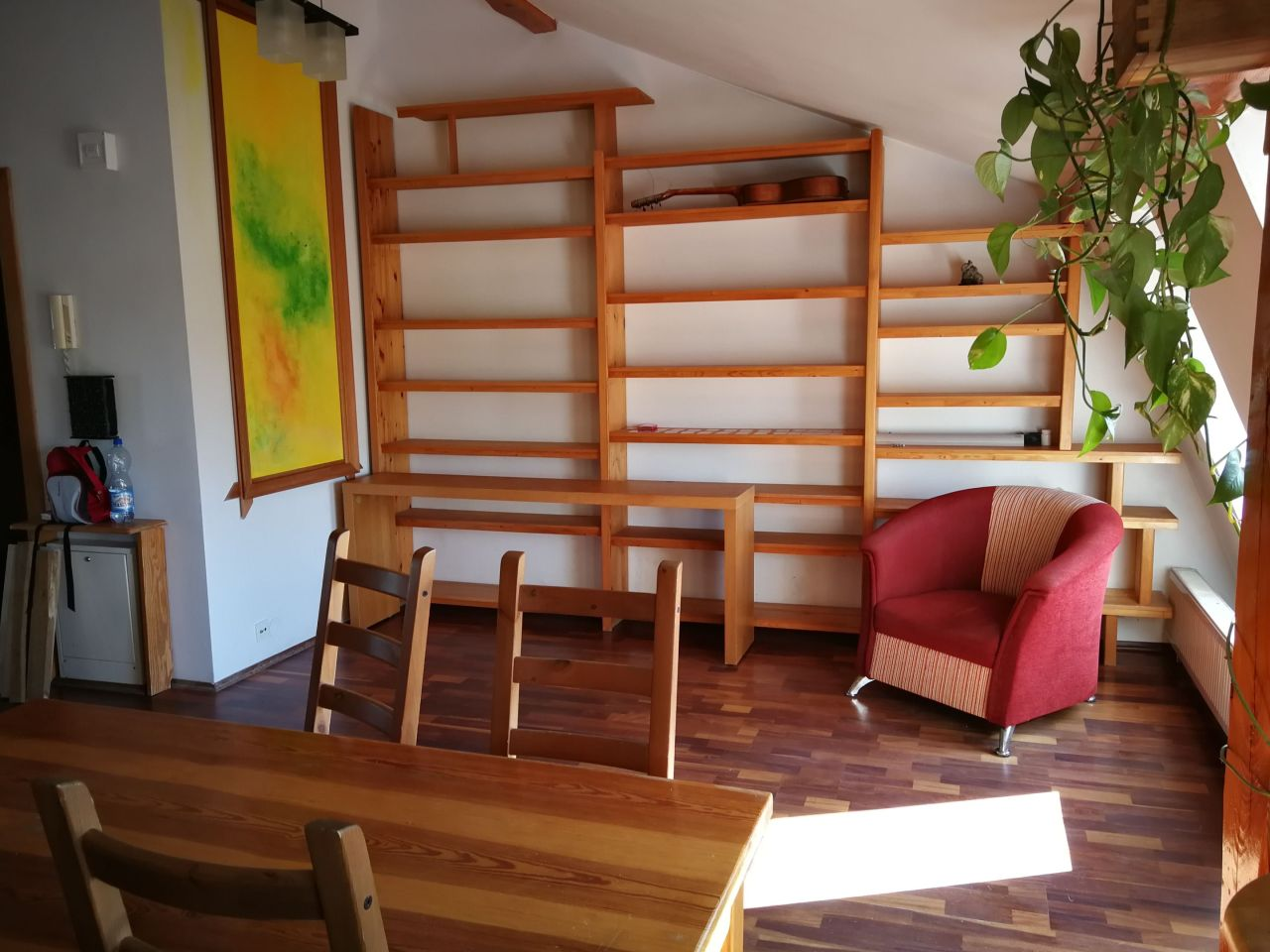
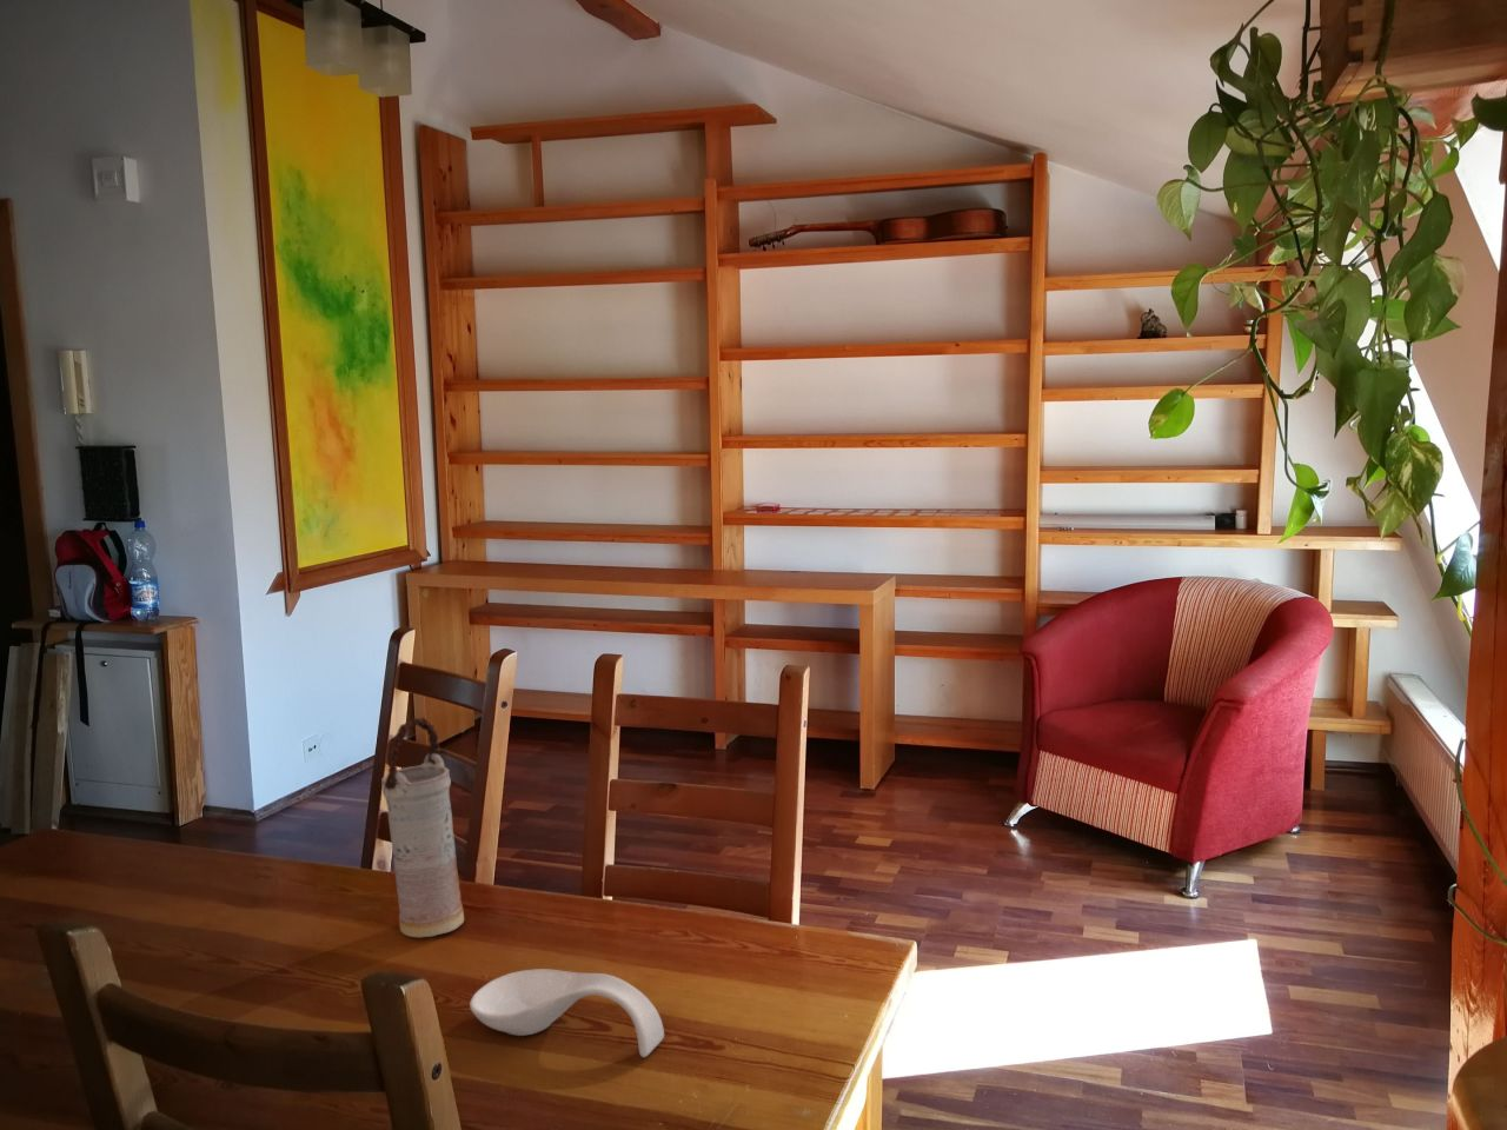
+ spoon rest (565, 1002)
+ vase (421, 823)
